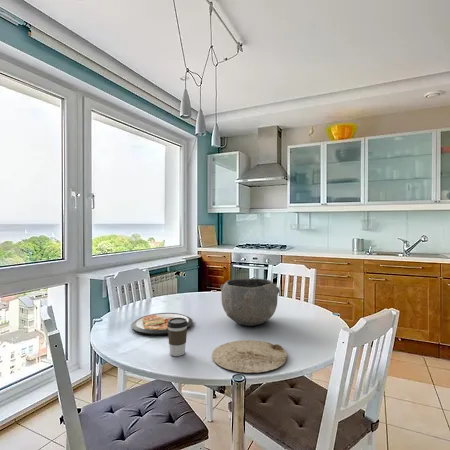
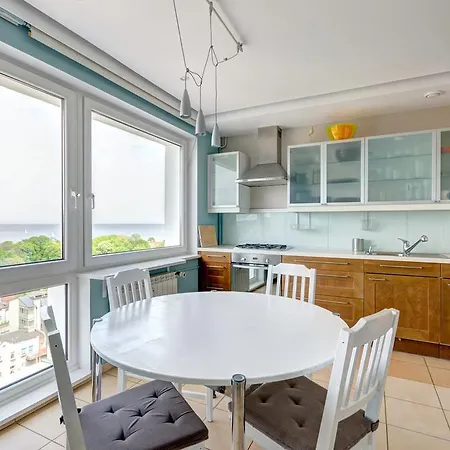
- dish (162, 321)
- coffee cup (177, 336)
- bowl (249, 301)
- plate (249, 352)
